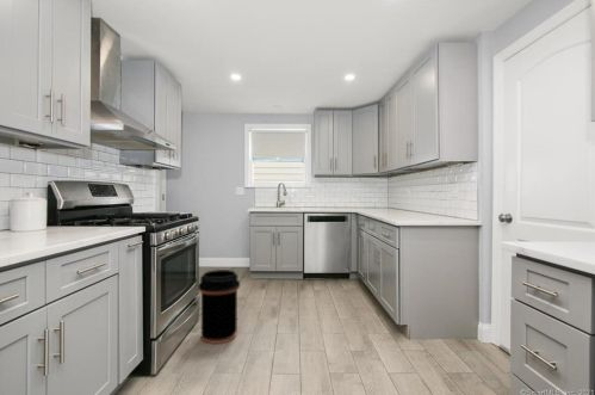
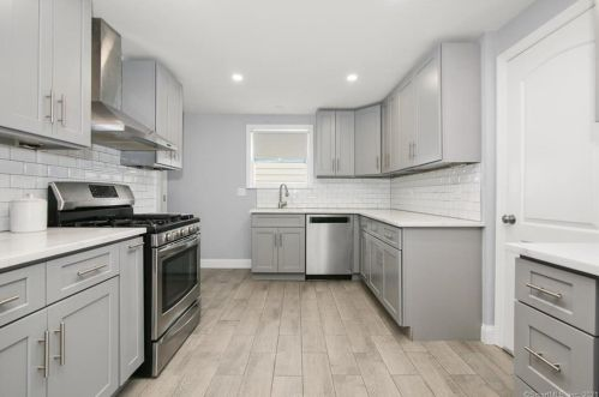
- trash can (218, 304)
